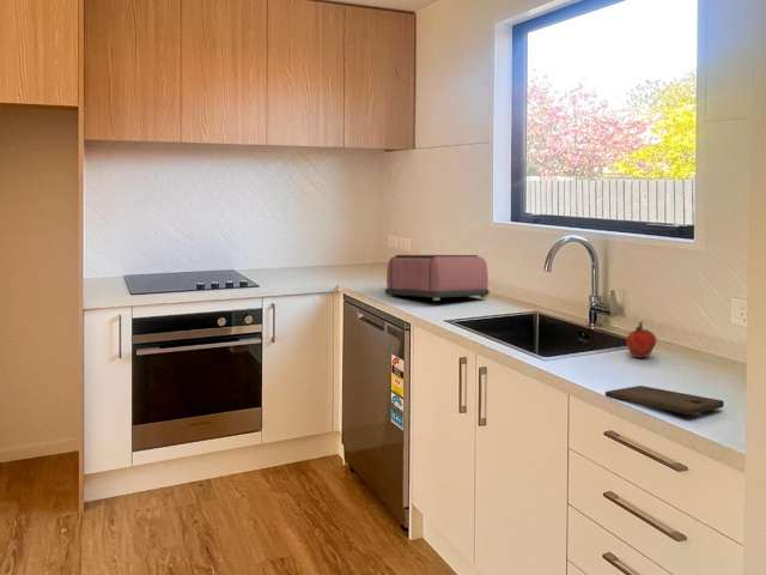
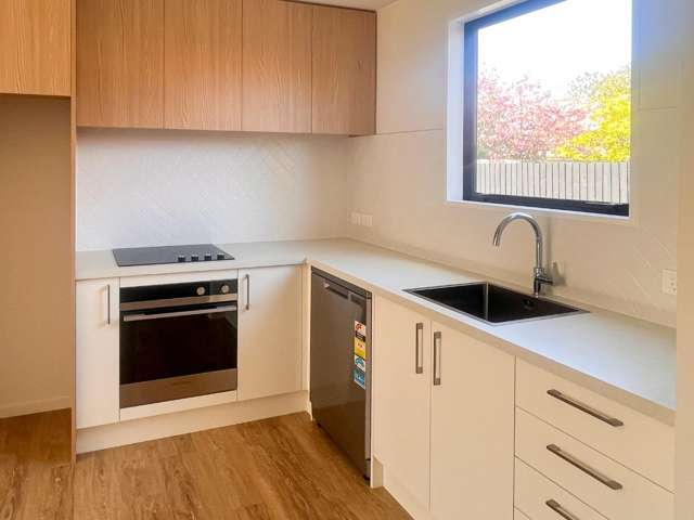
- fruit (640, 339)
- toaster (433, 276)
- cutting board (662, 399)
